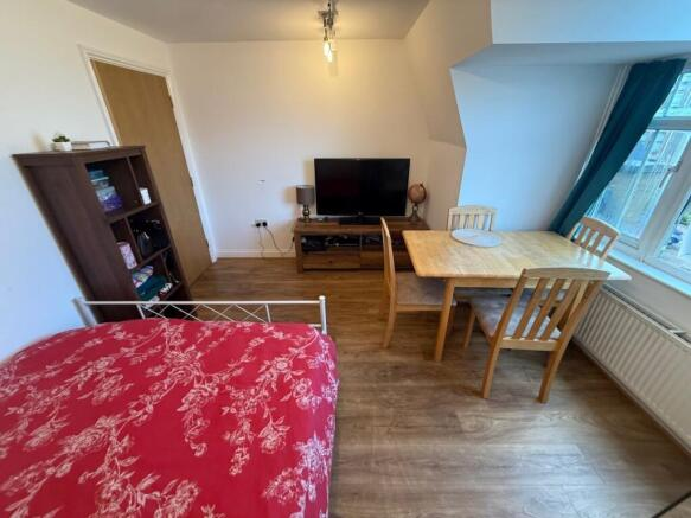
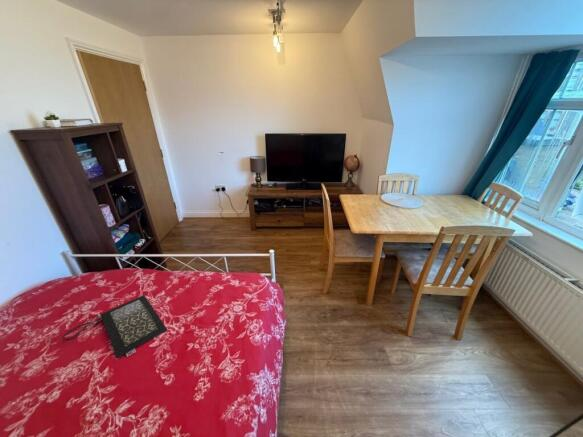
+ clutch bag (129, 320)
